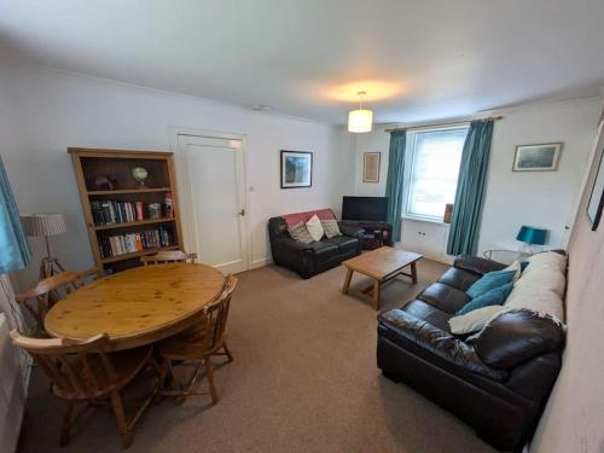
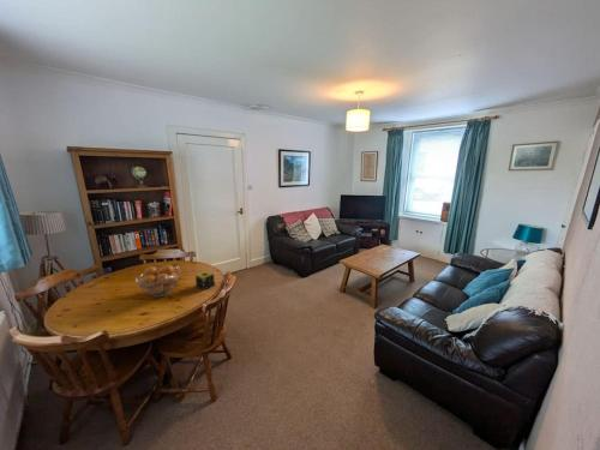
+ fruit basket (158, 280)
+ candle (205, 280)
